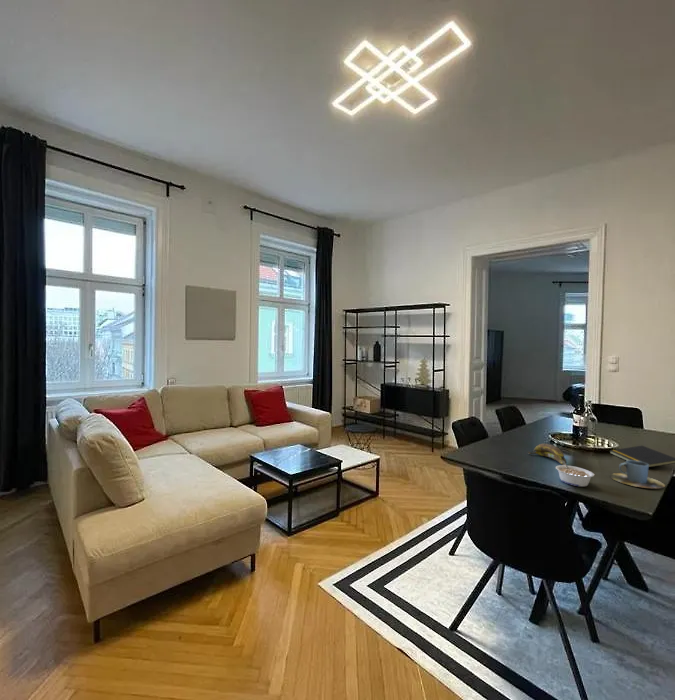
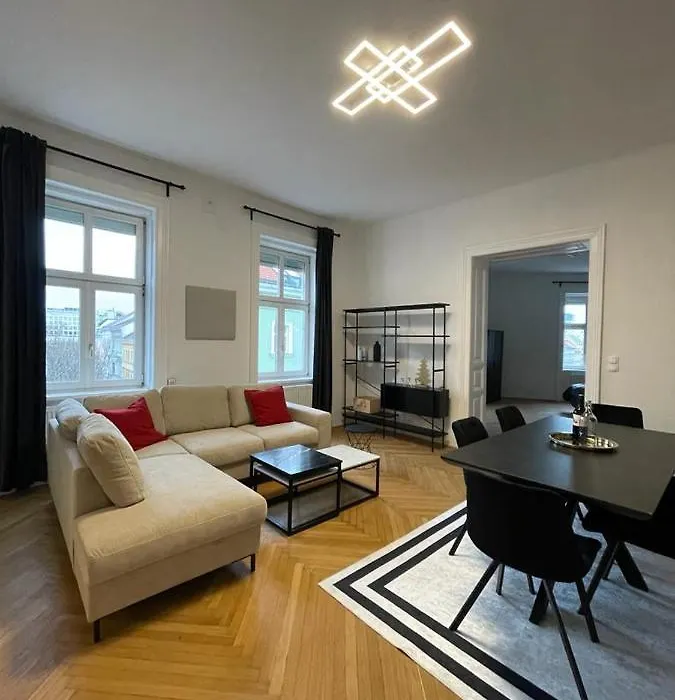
- notepad (642, 456)
- banana (547, 451)
- cup (636, 471)
- legume (572, 474)
